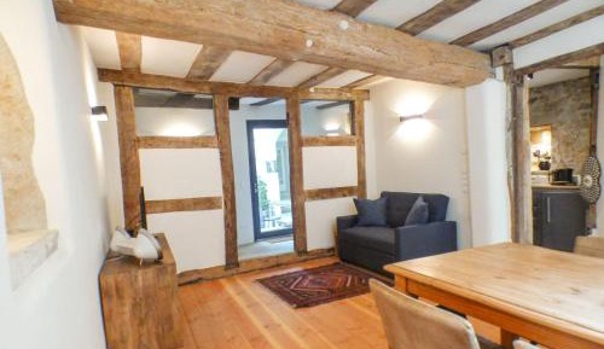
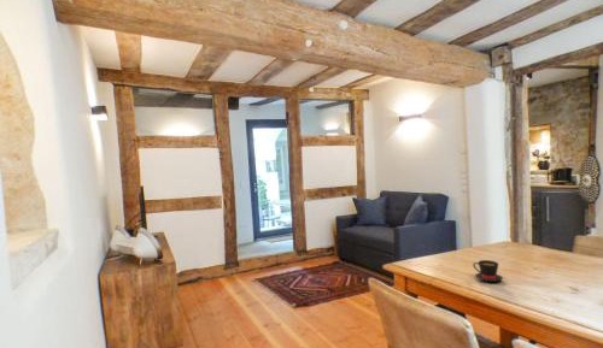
+ teacup (487, 271)
